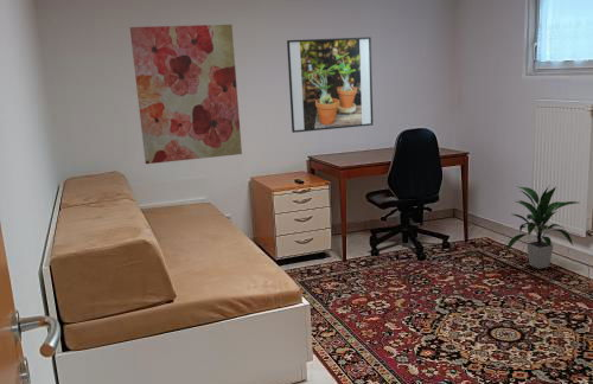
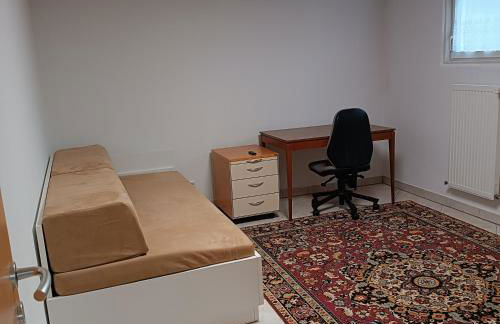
- wall art (189, 94)
- indoor plant (537, 224)
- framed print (331, 84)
